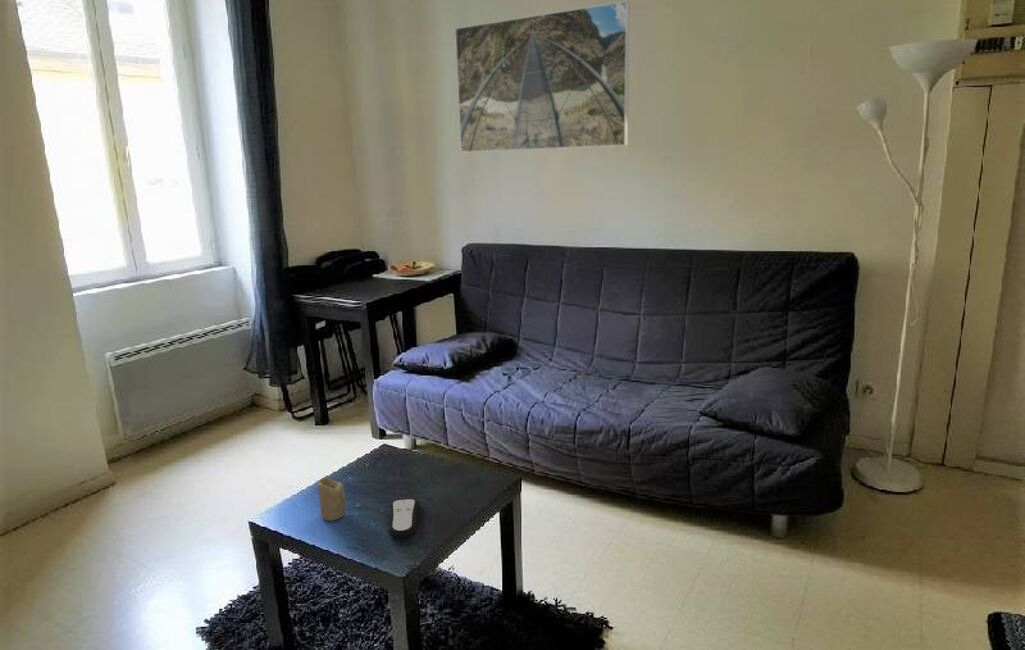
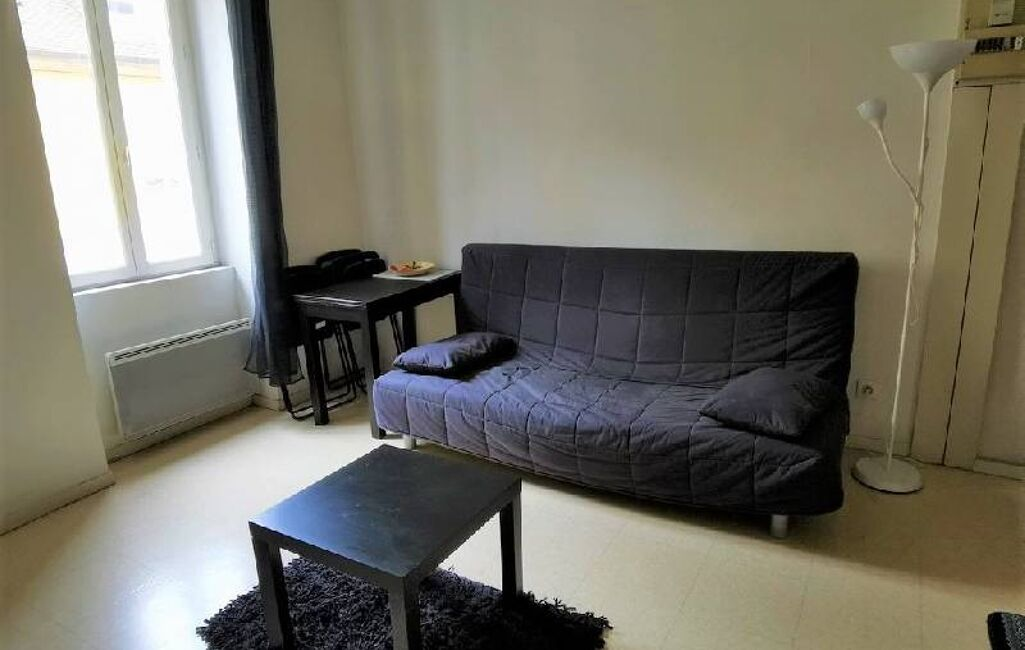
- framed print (537, 84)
- remote control (403, 517)
- candle (332, 497)
